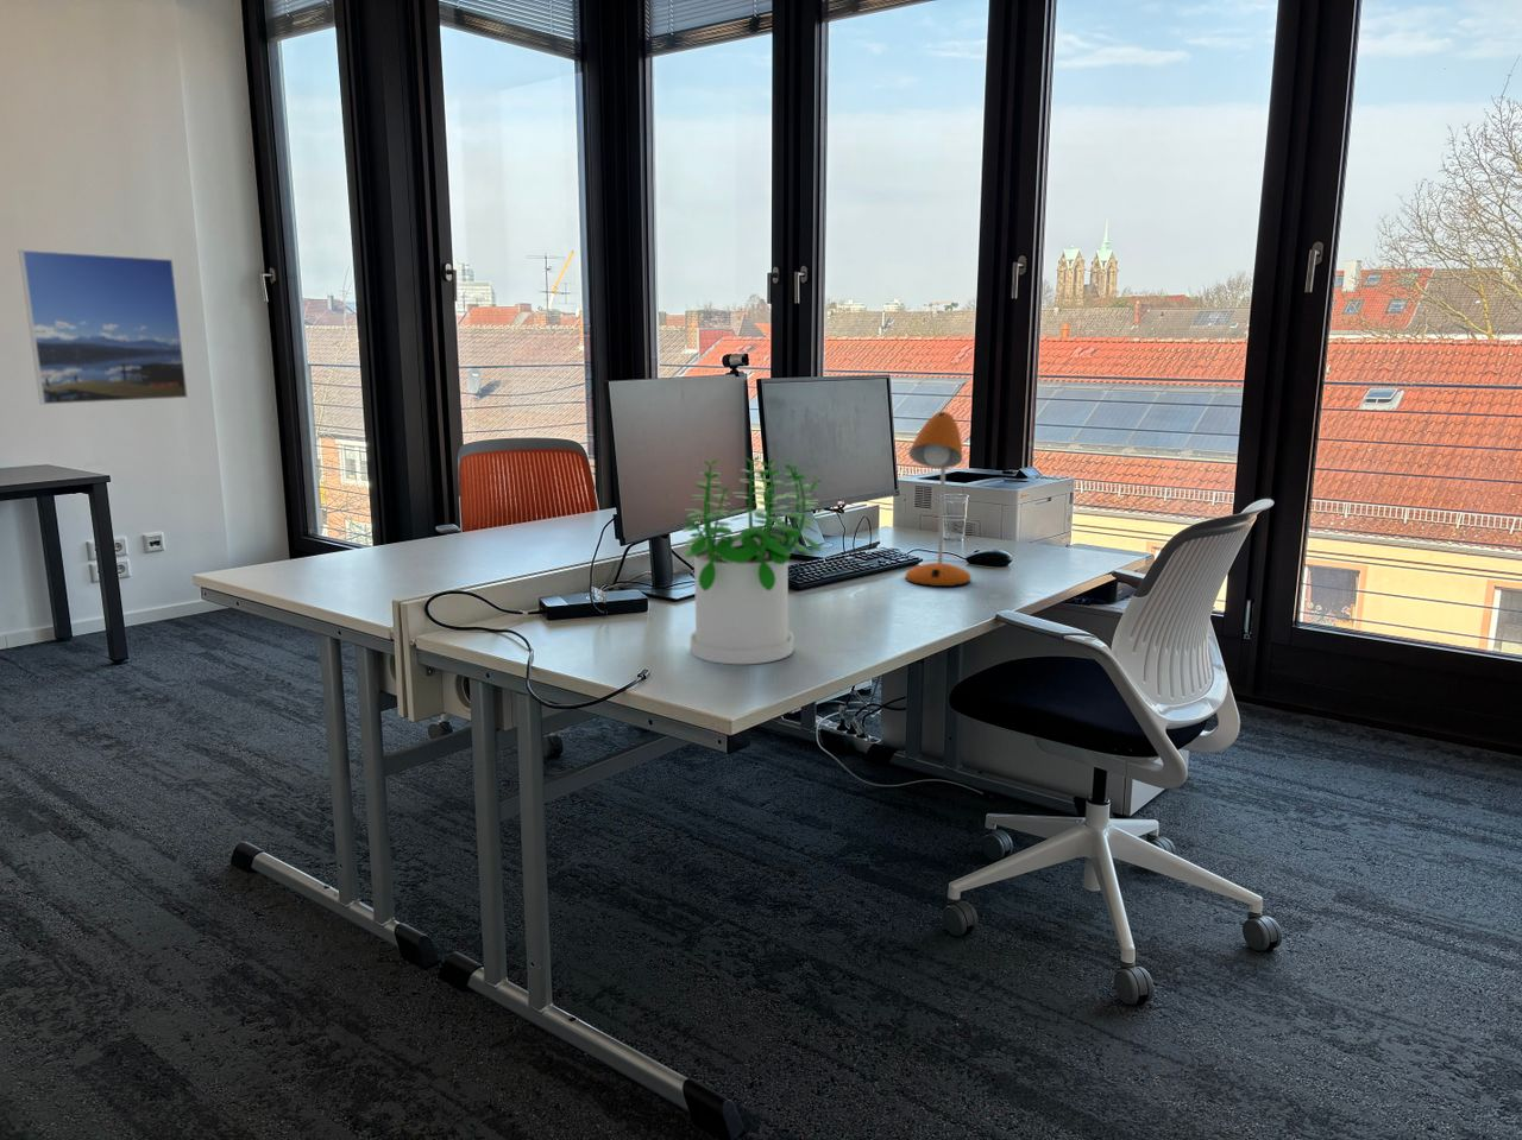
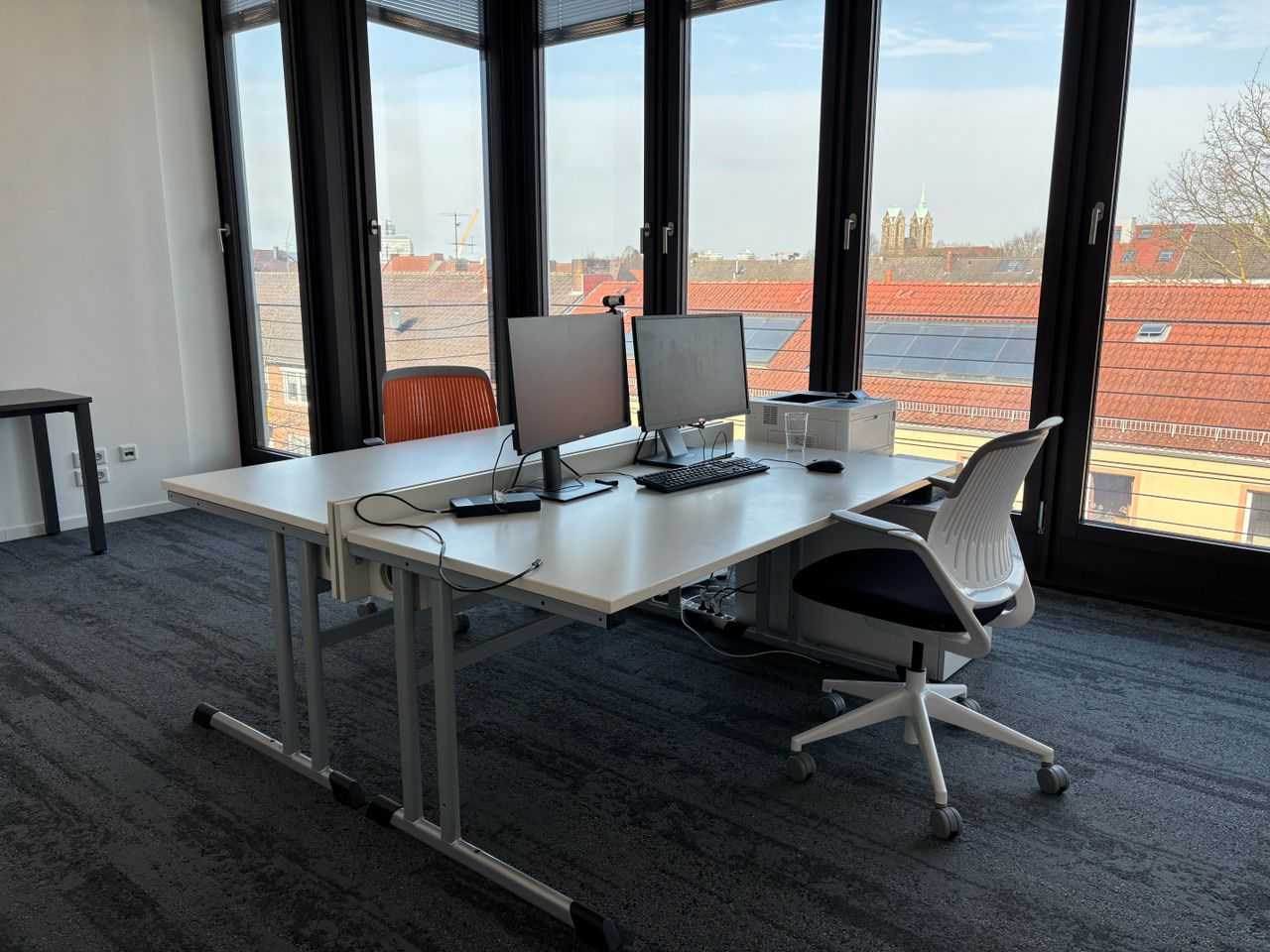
- potted plant (754, 556)
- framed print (108, 329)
- desk lamp (940, 498)
